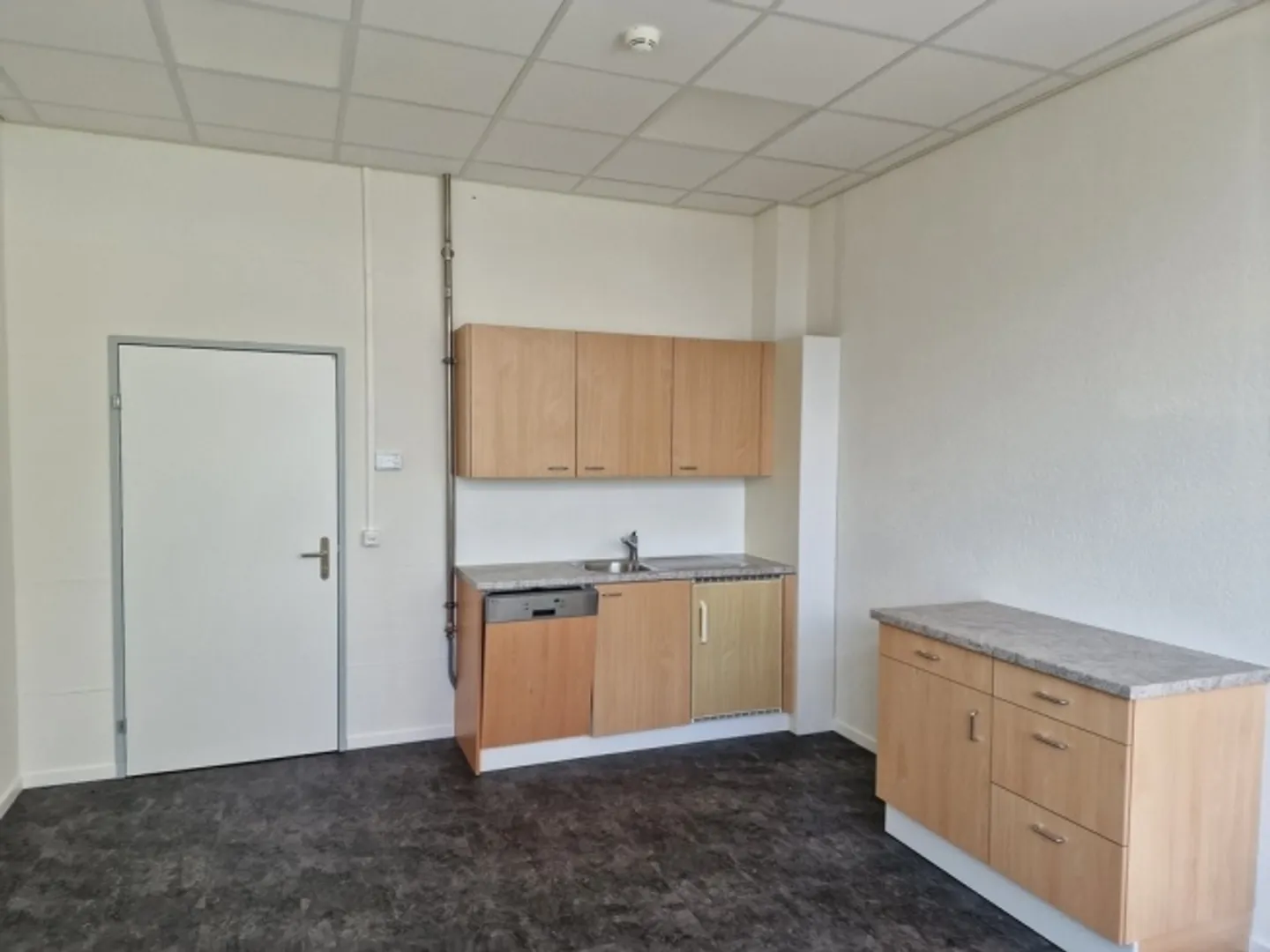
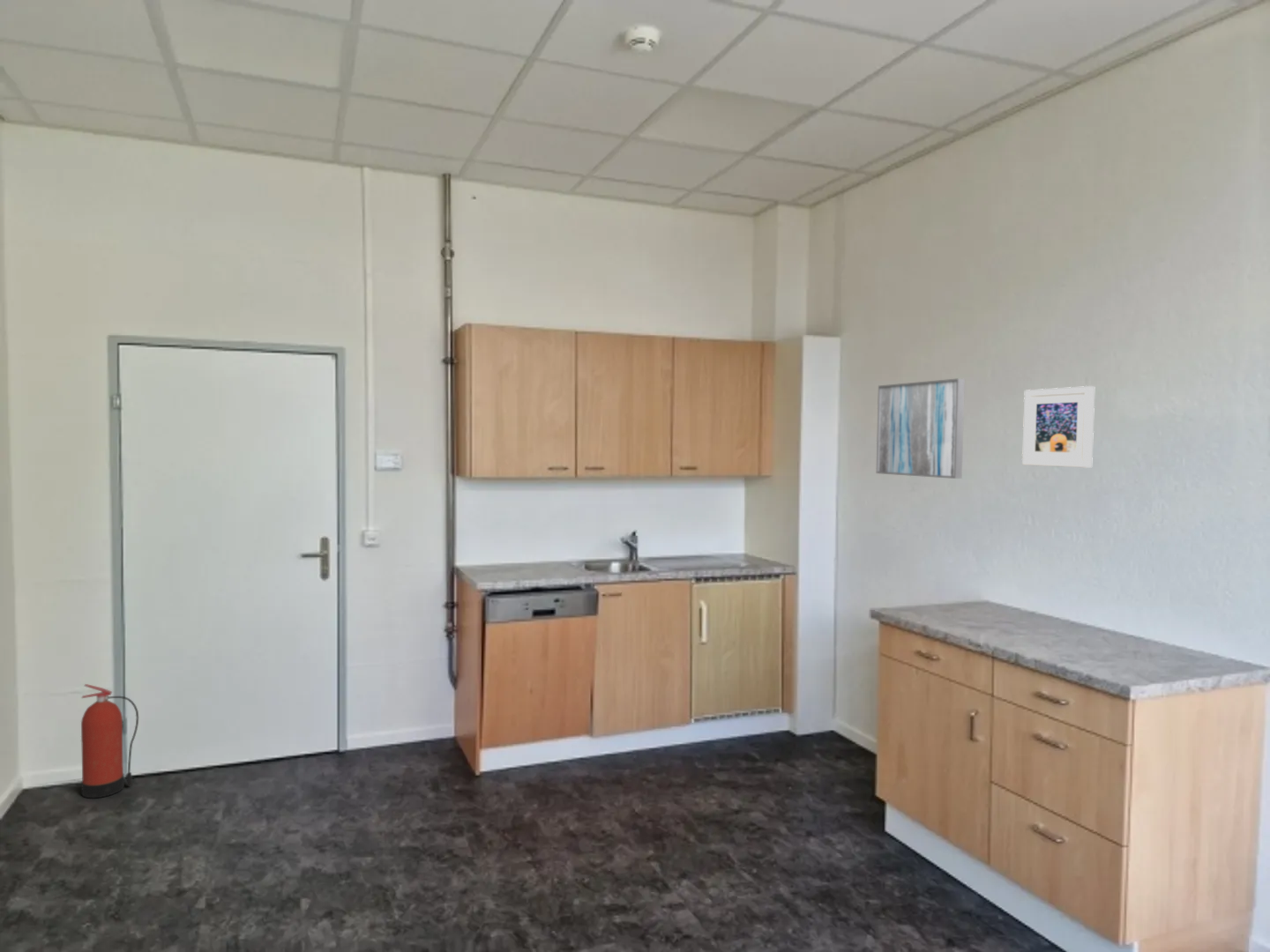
+ fire extinguisher (110, 736)
+ wall art (917, 428)
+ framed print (1057, 427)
